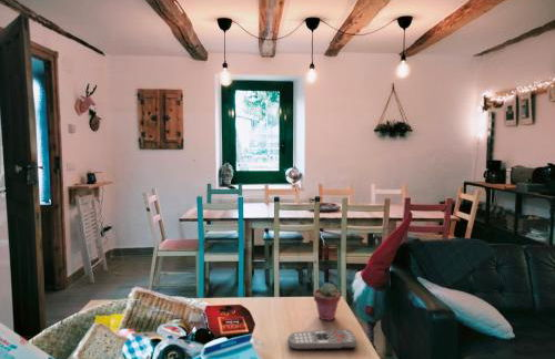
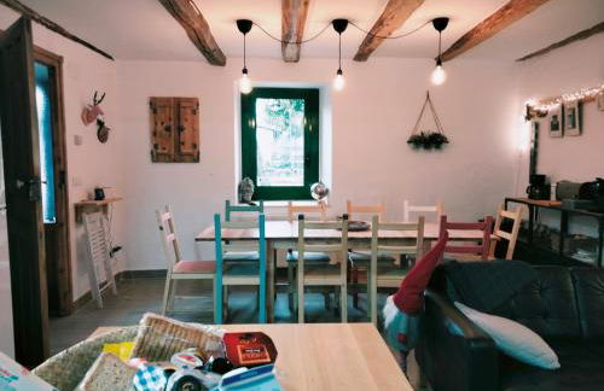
- remote control (321, 339)
- potted succulent (326, 299)
